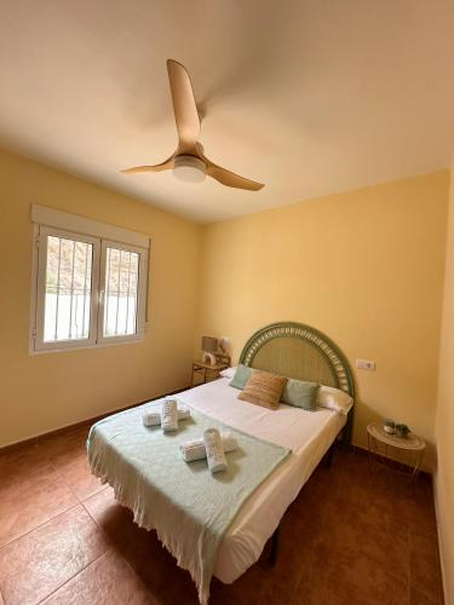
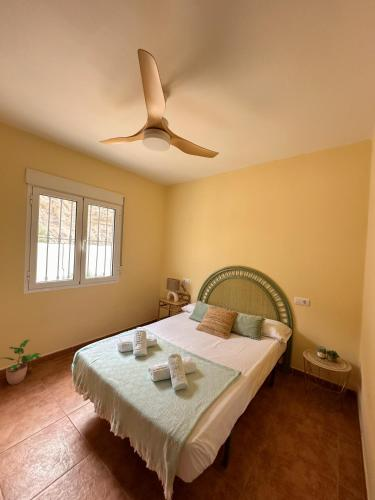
+ potted plant (17, 361)
